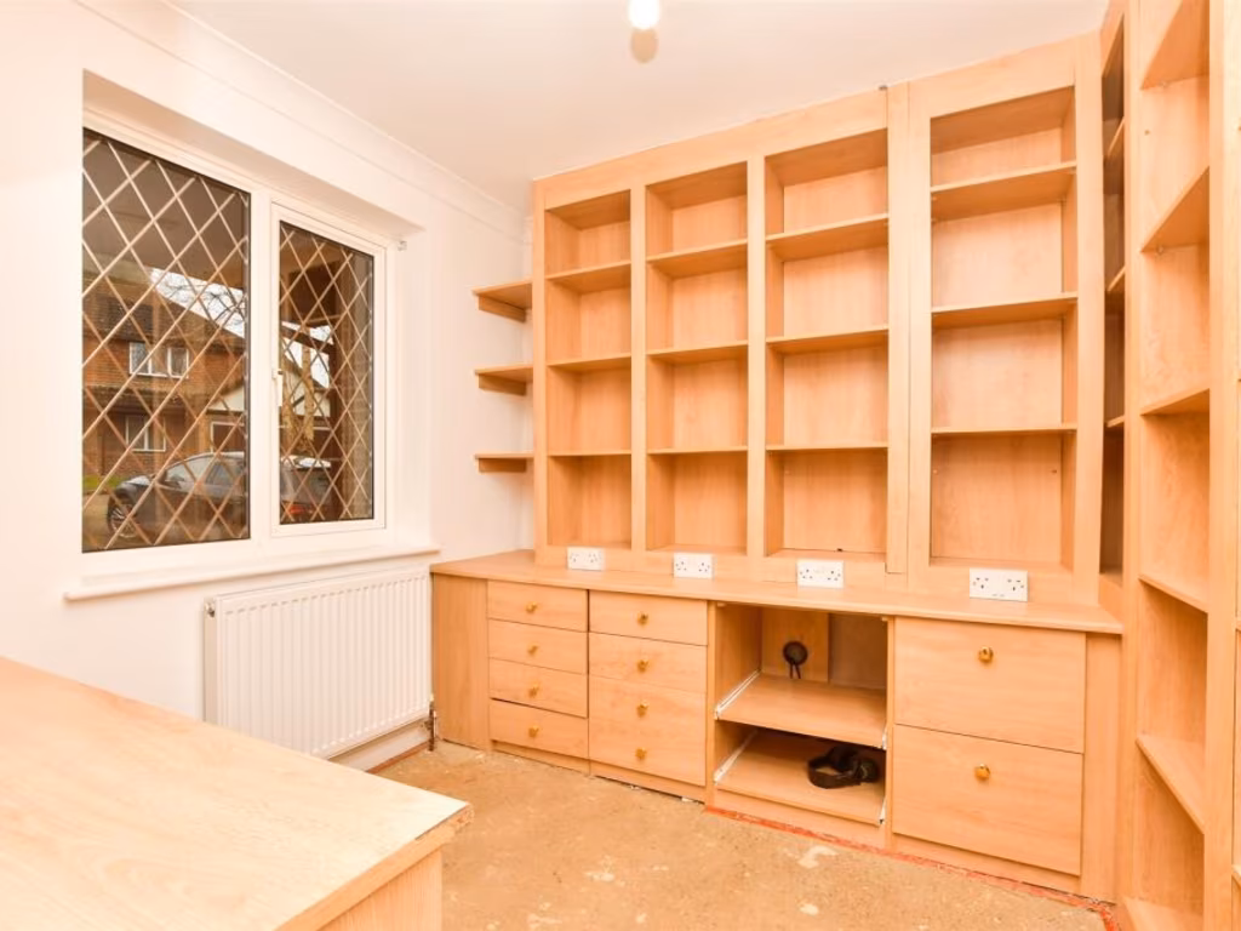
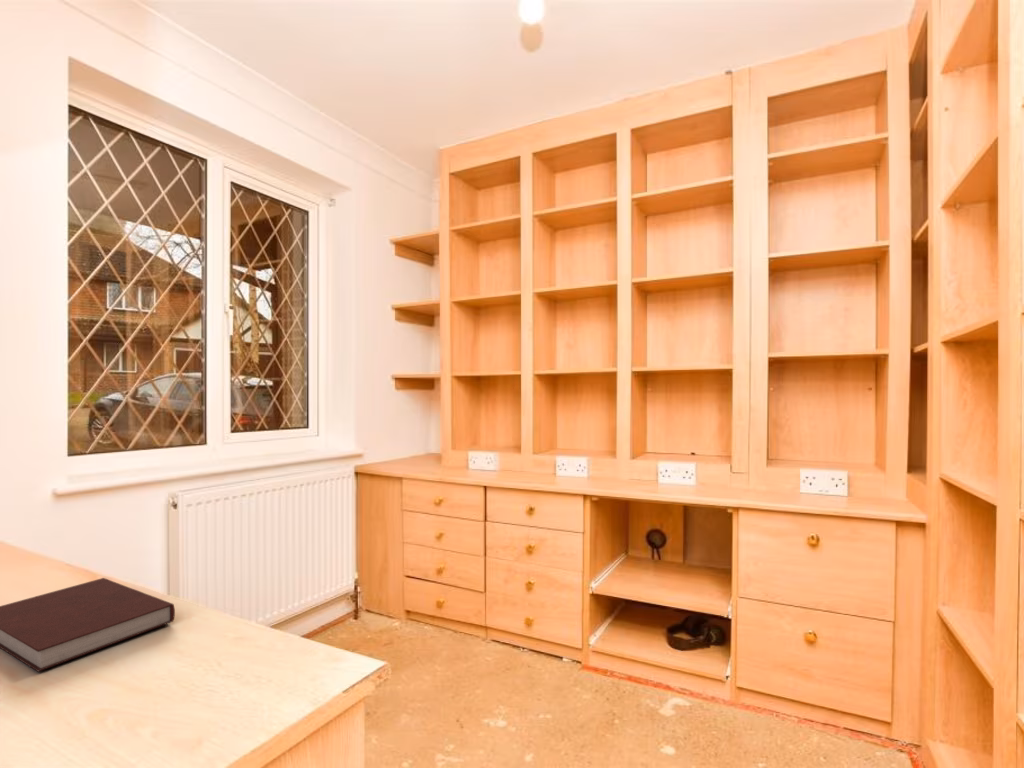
+ notebook (76, 617)
